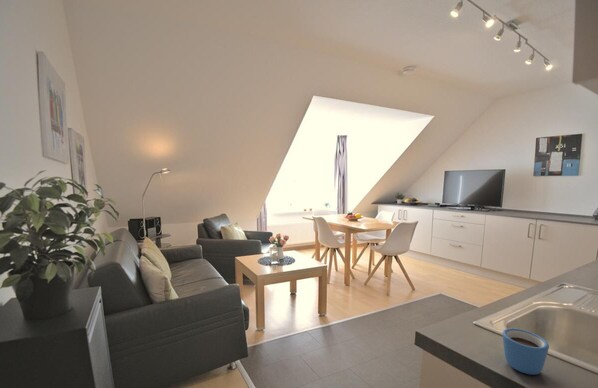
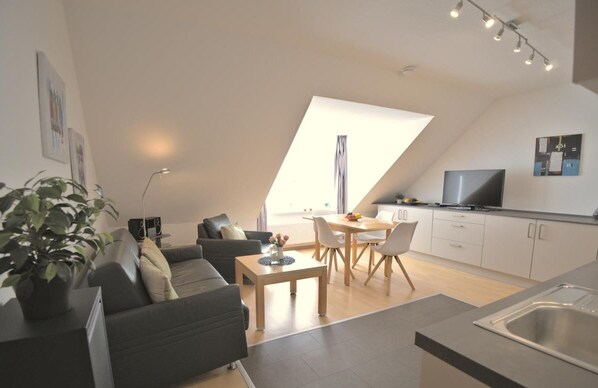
- mug (525, 350)
